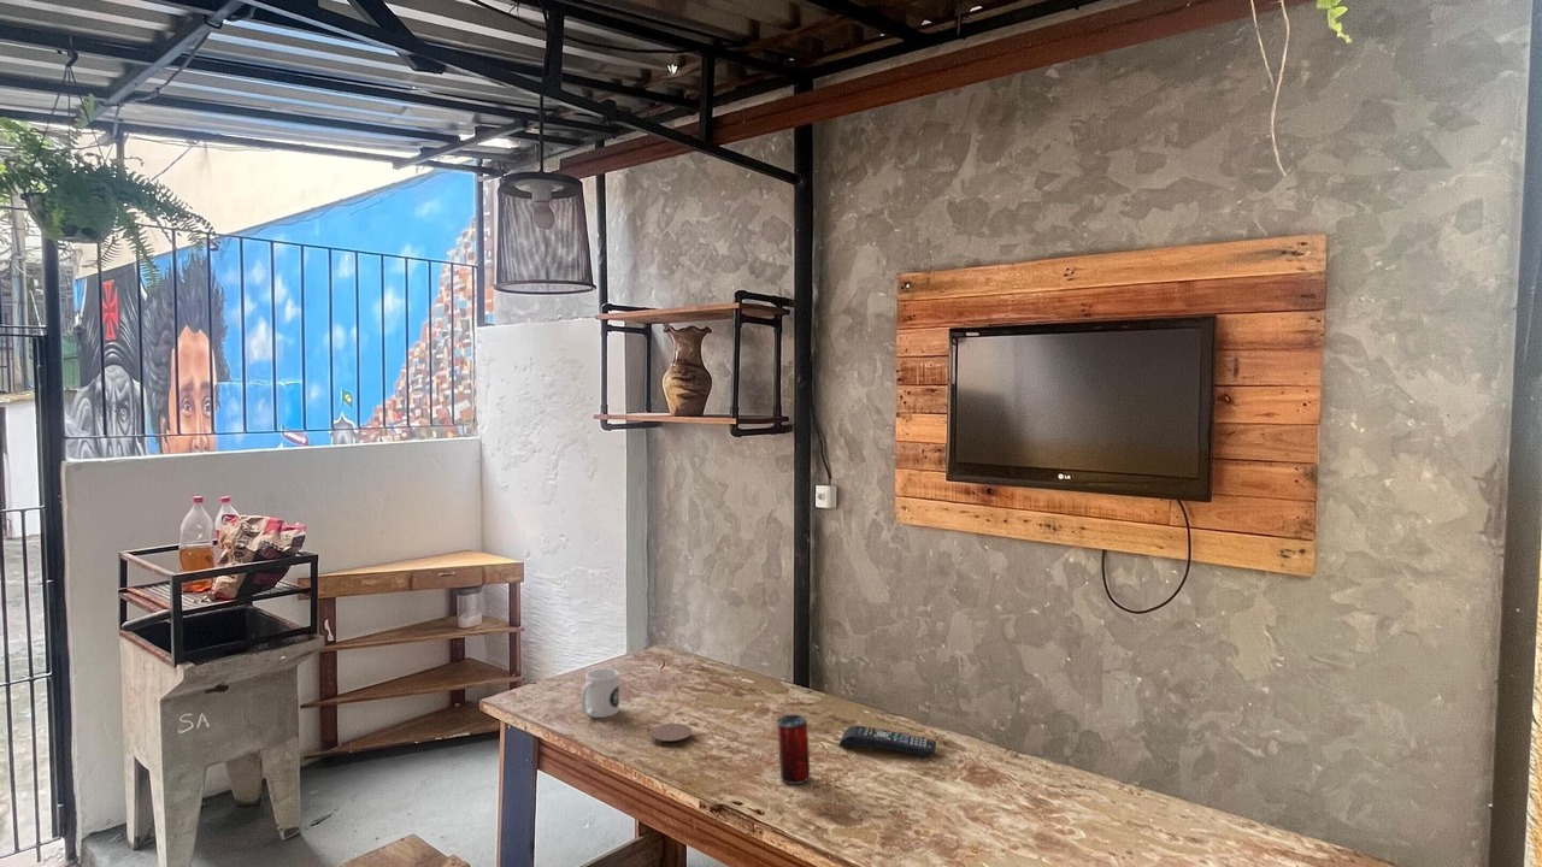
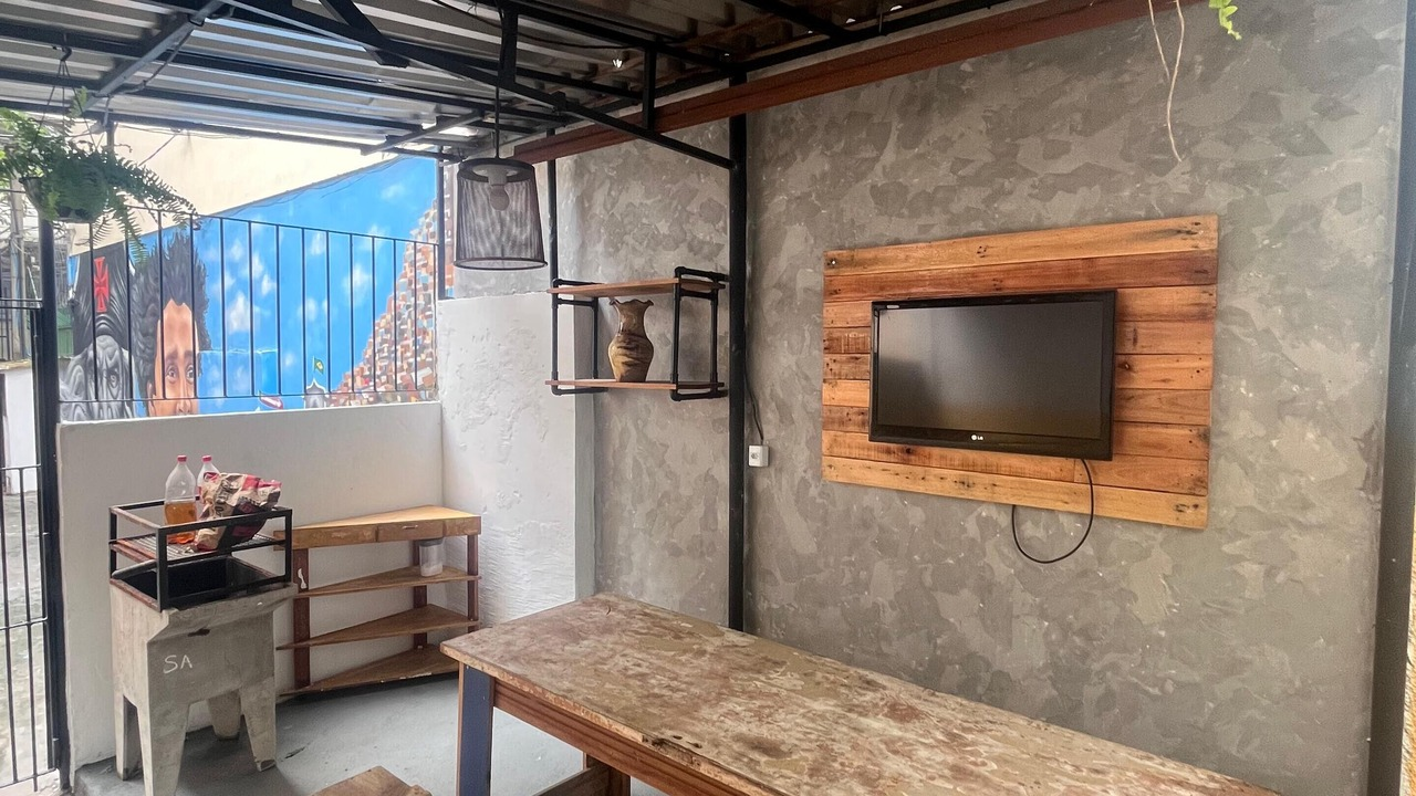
- mug (598, 694)
- coaster (671, 735)
- beverage can (793, 748)
- remote control (887, 741)
